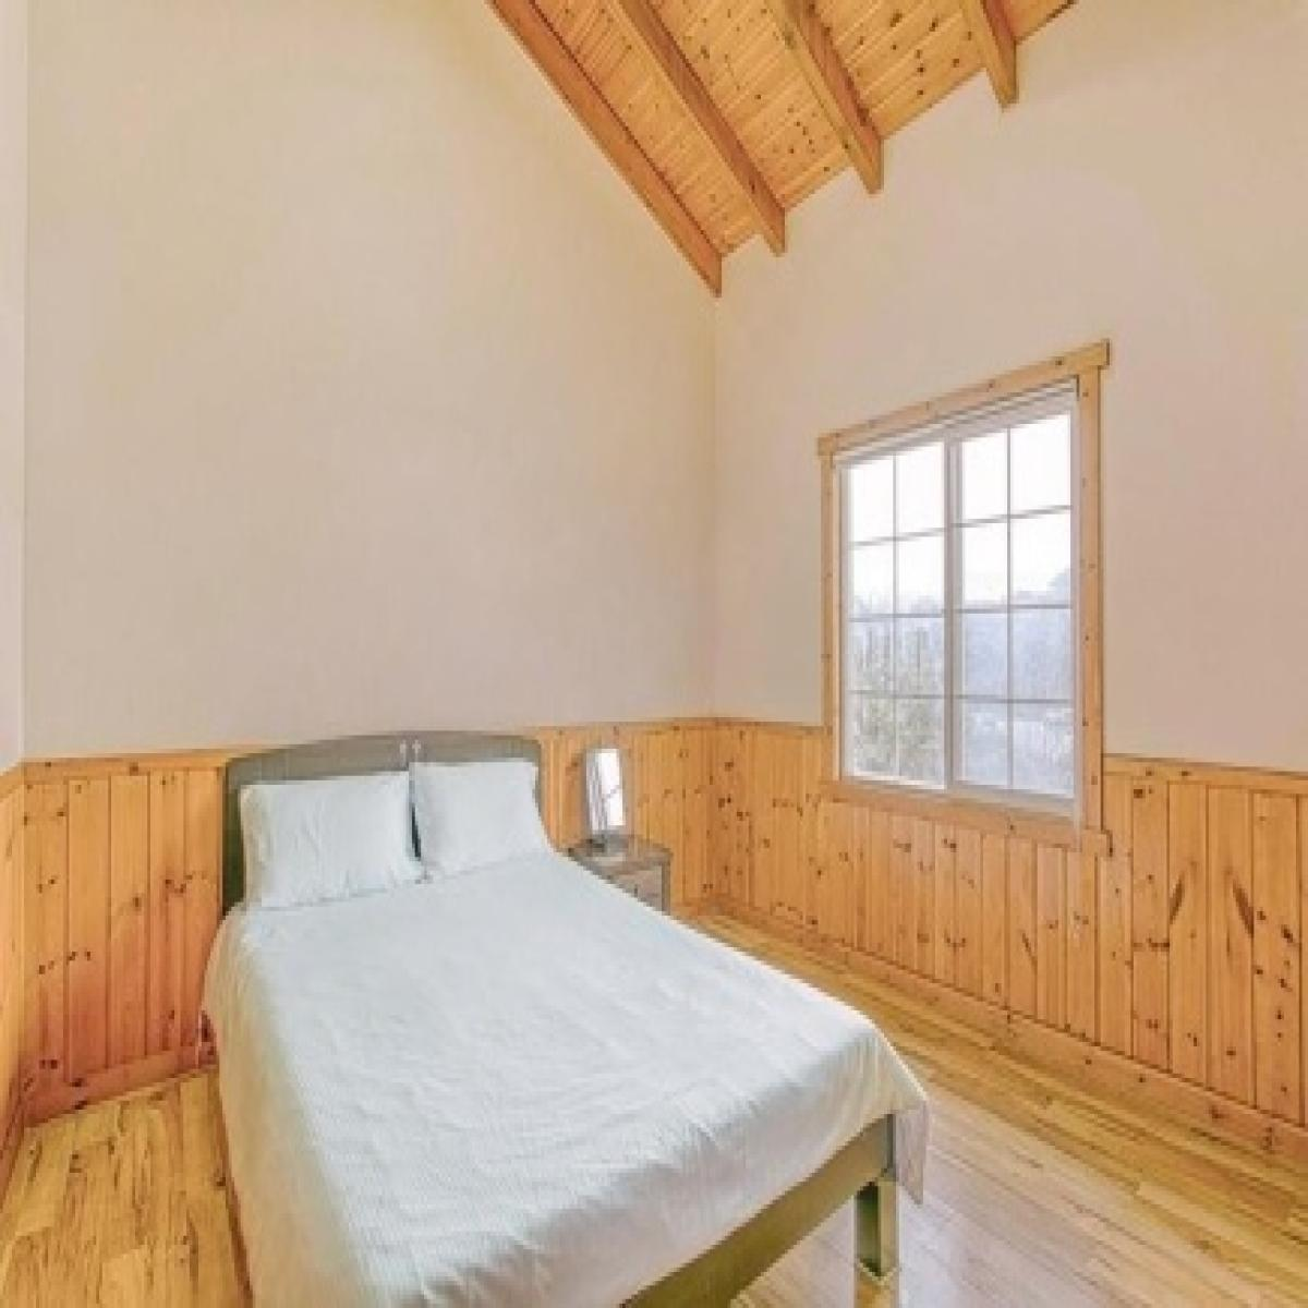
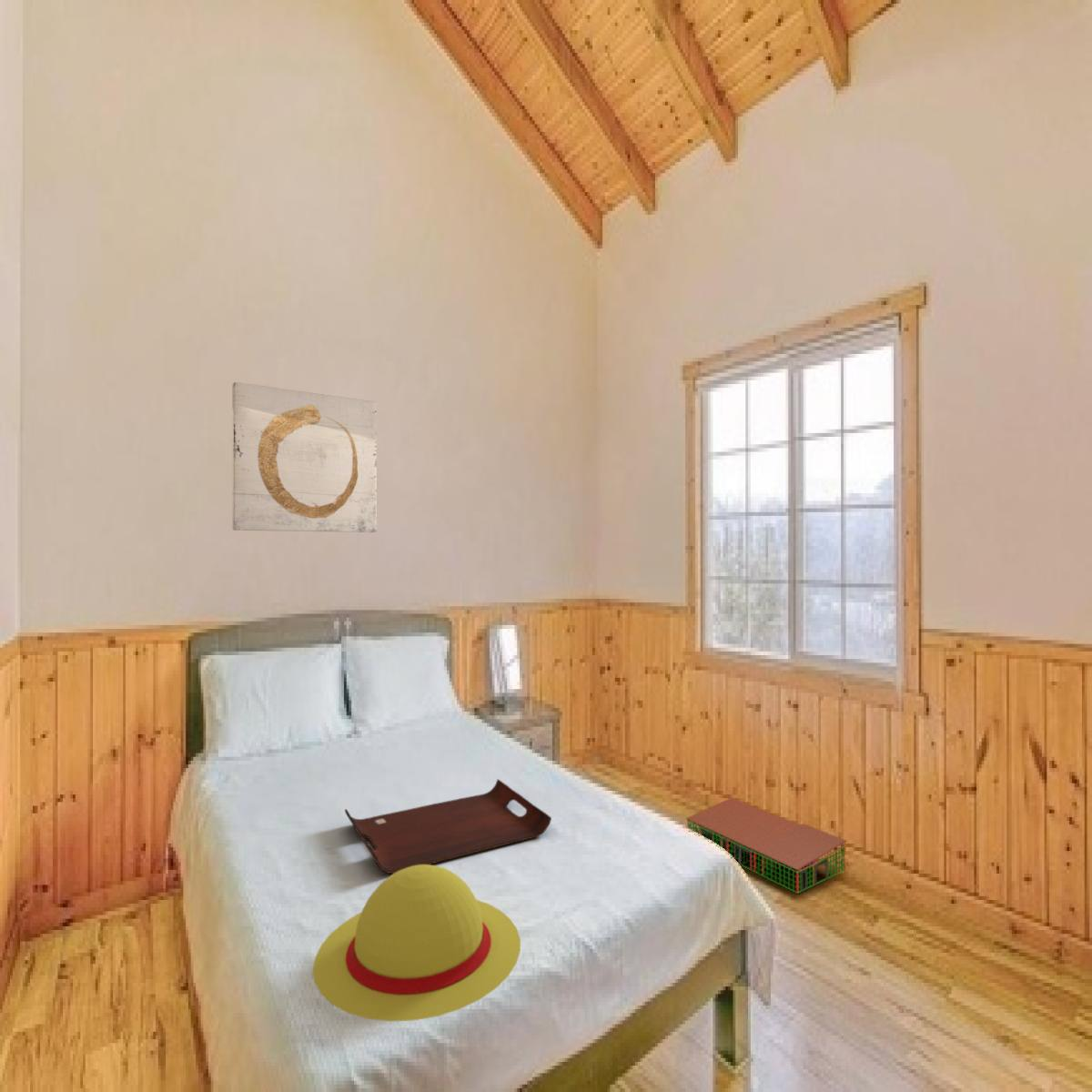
+ storage bin (762, 839)
+ straw hat (420, 910)
+ serving tray (446, 820)
+ wall art (308, 462)
